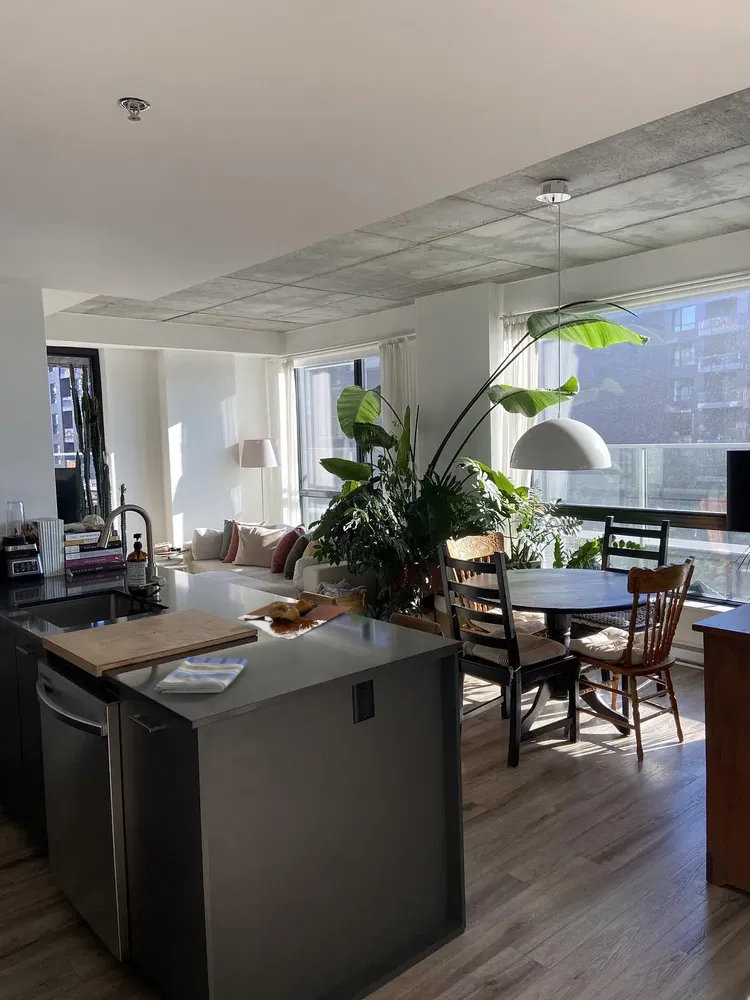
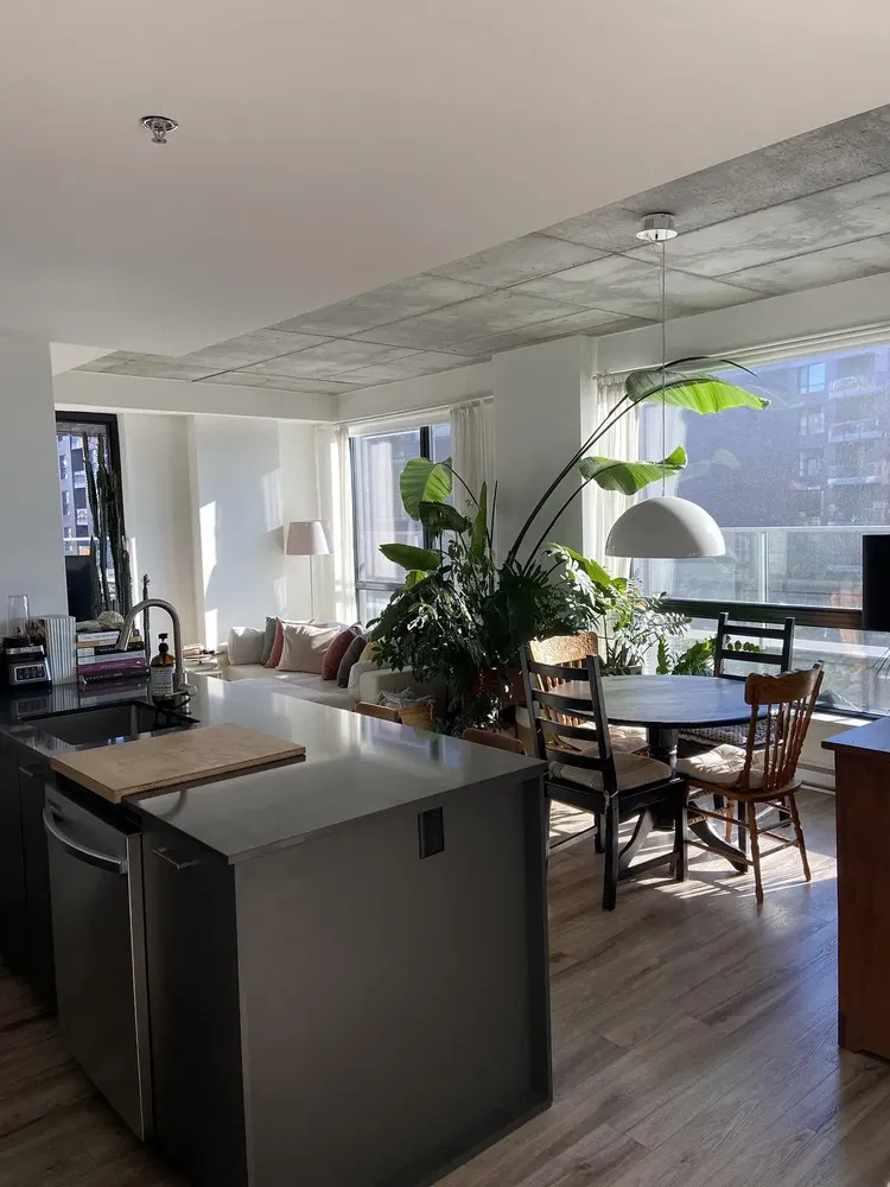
- dish towel (204, 673)
- cutting board (283, 610)
